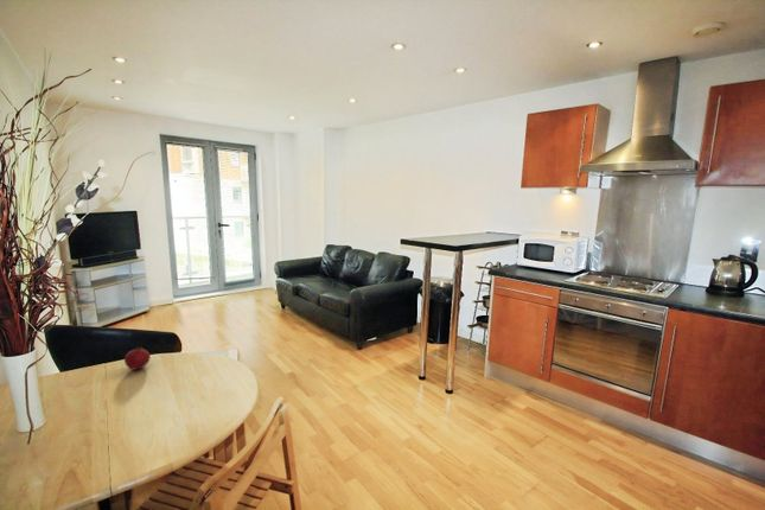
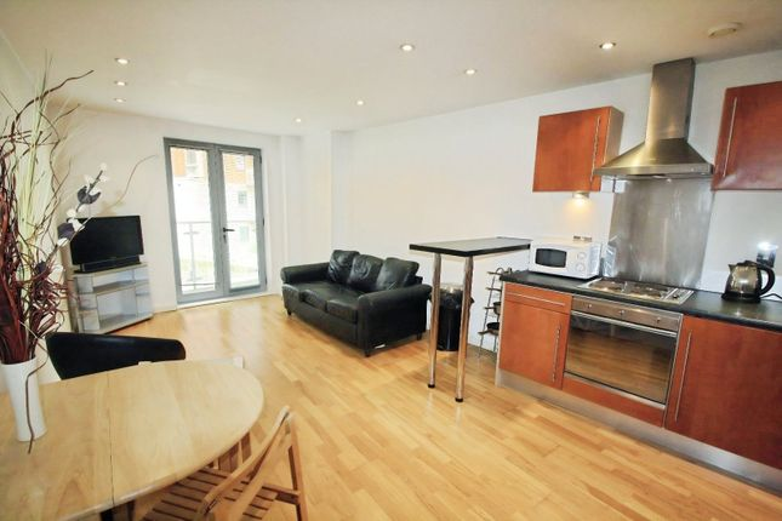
- fruit (136, 357)
